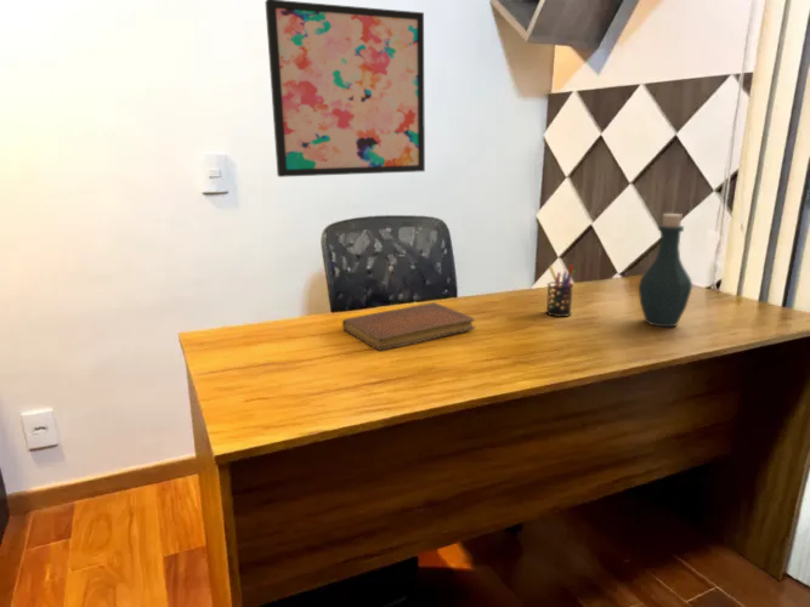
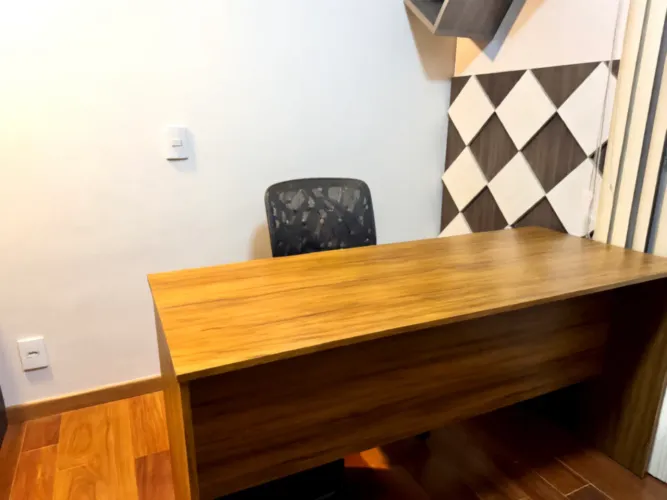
- notebook (408, 323)
- pen holder (562, 288)
- bottle (667, 270)
- wall art (351, 93)
